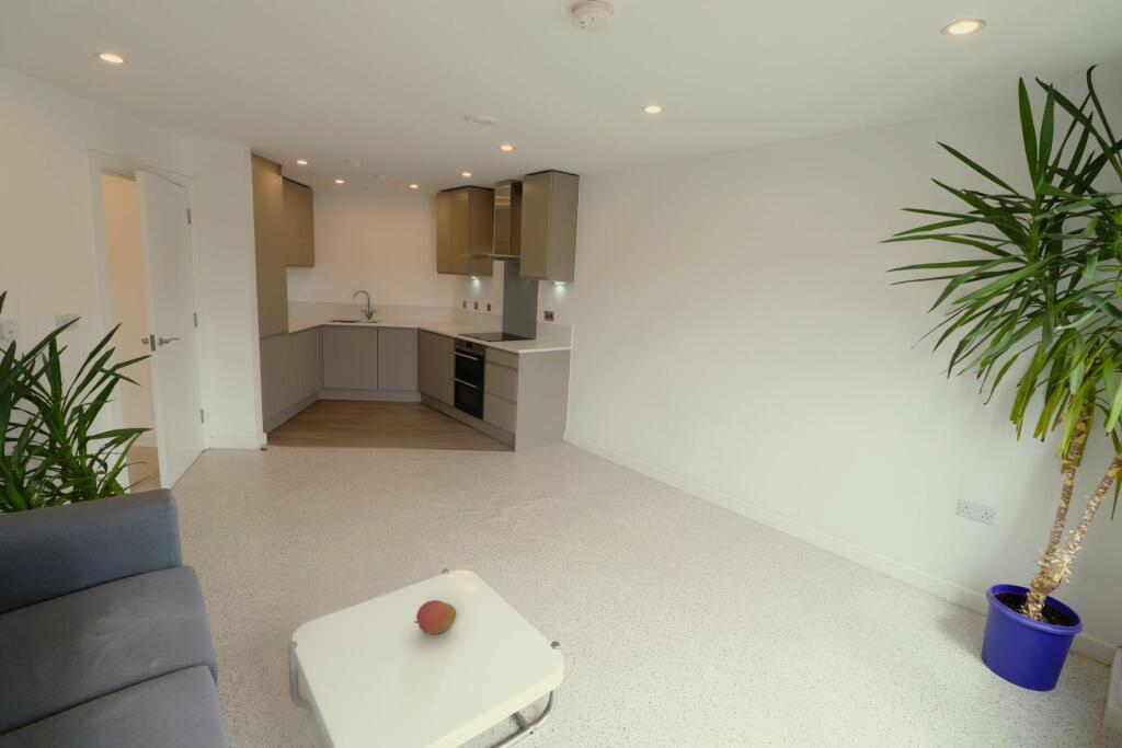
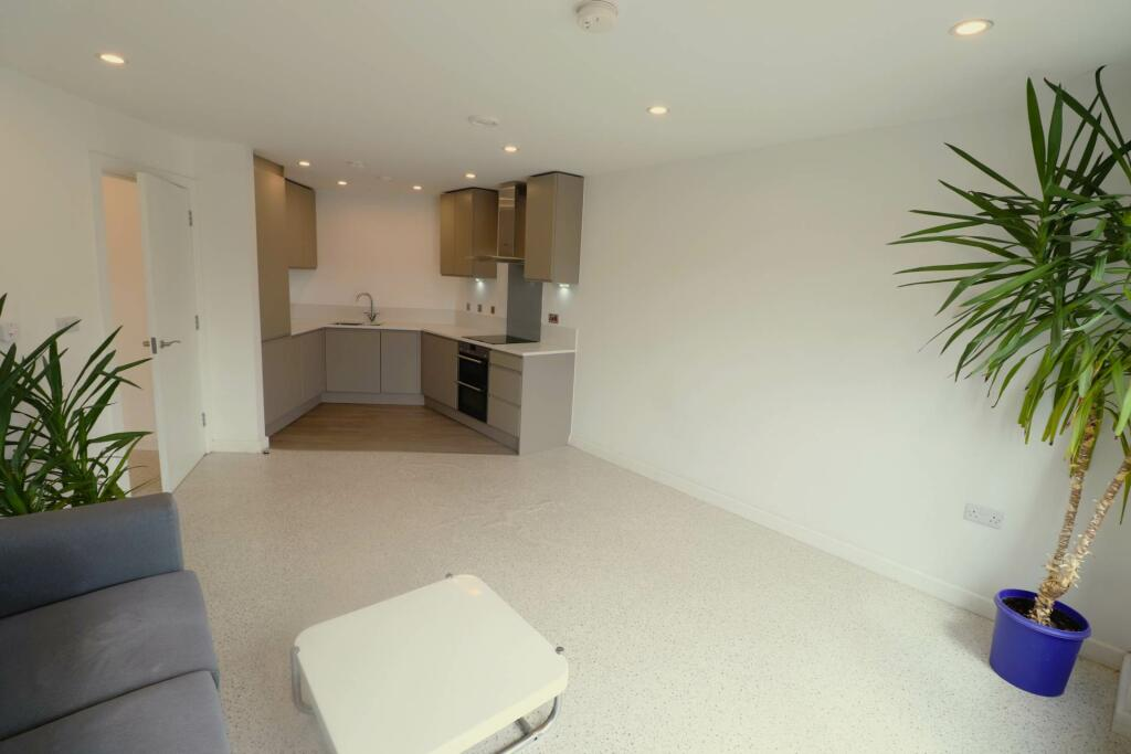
- fruit (435, 617)
